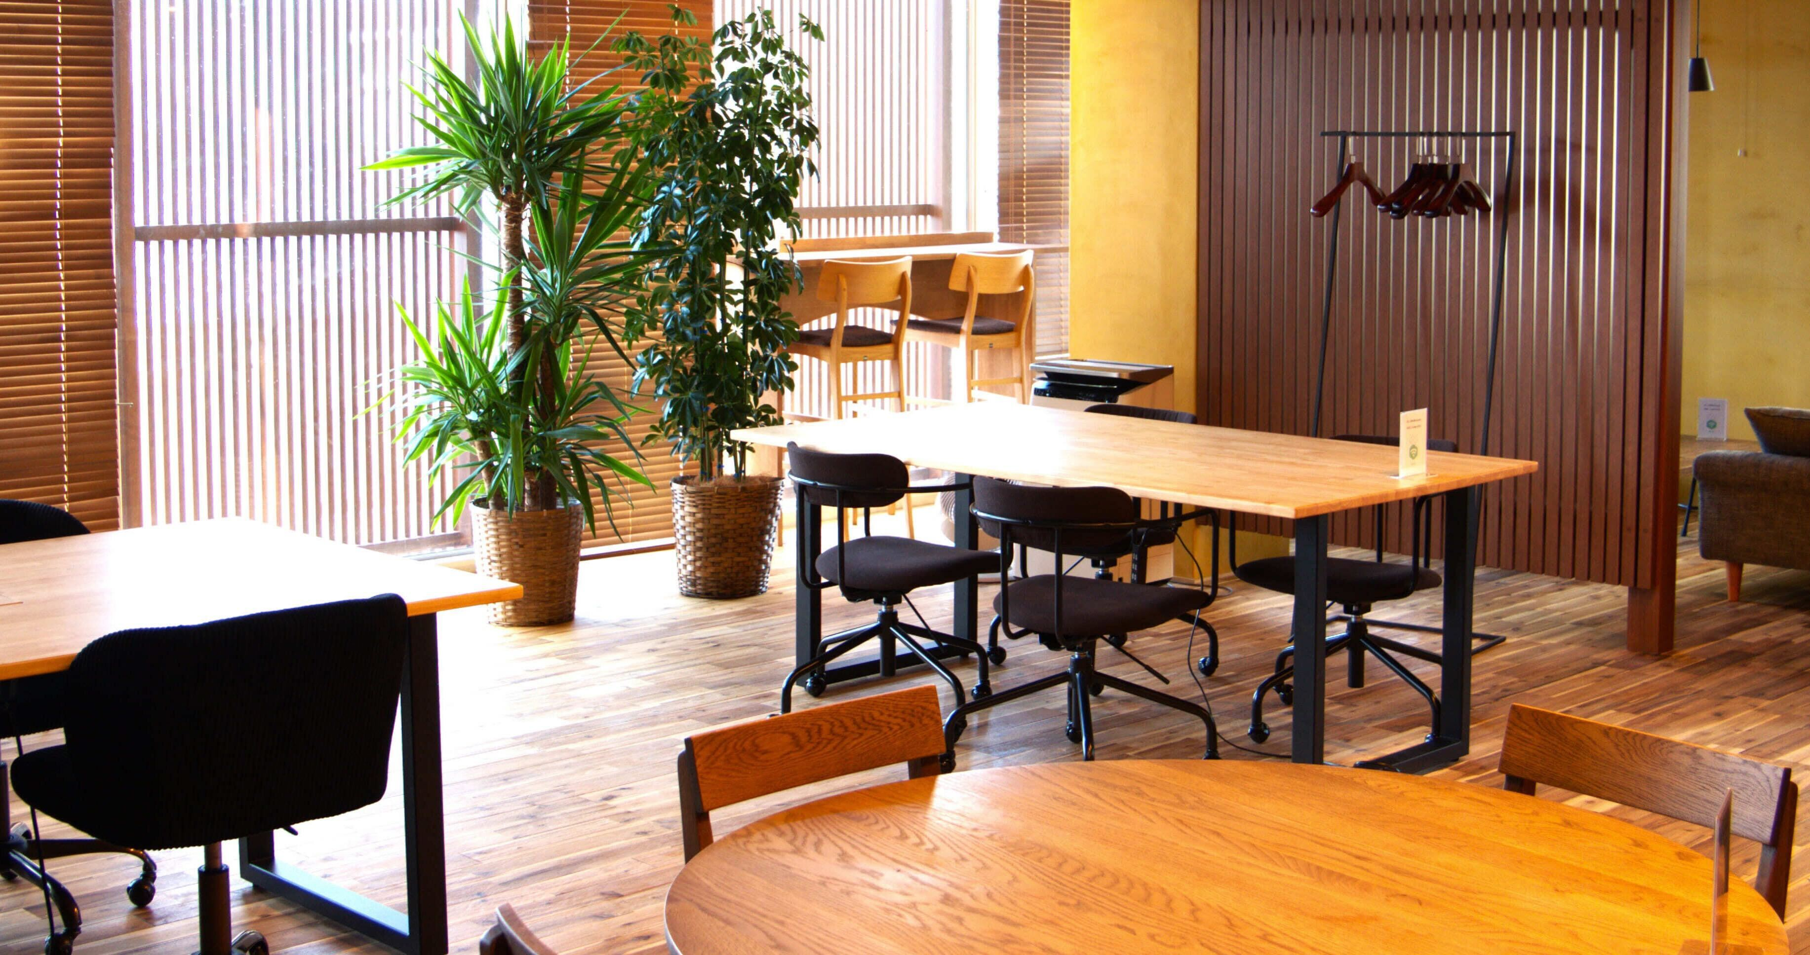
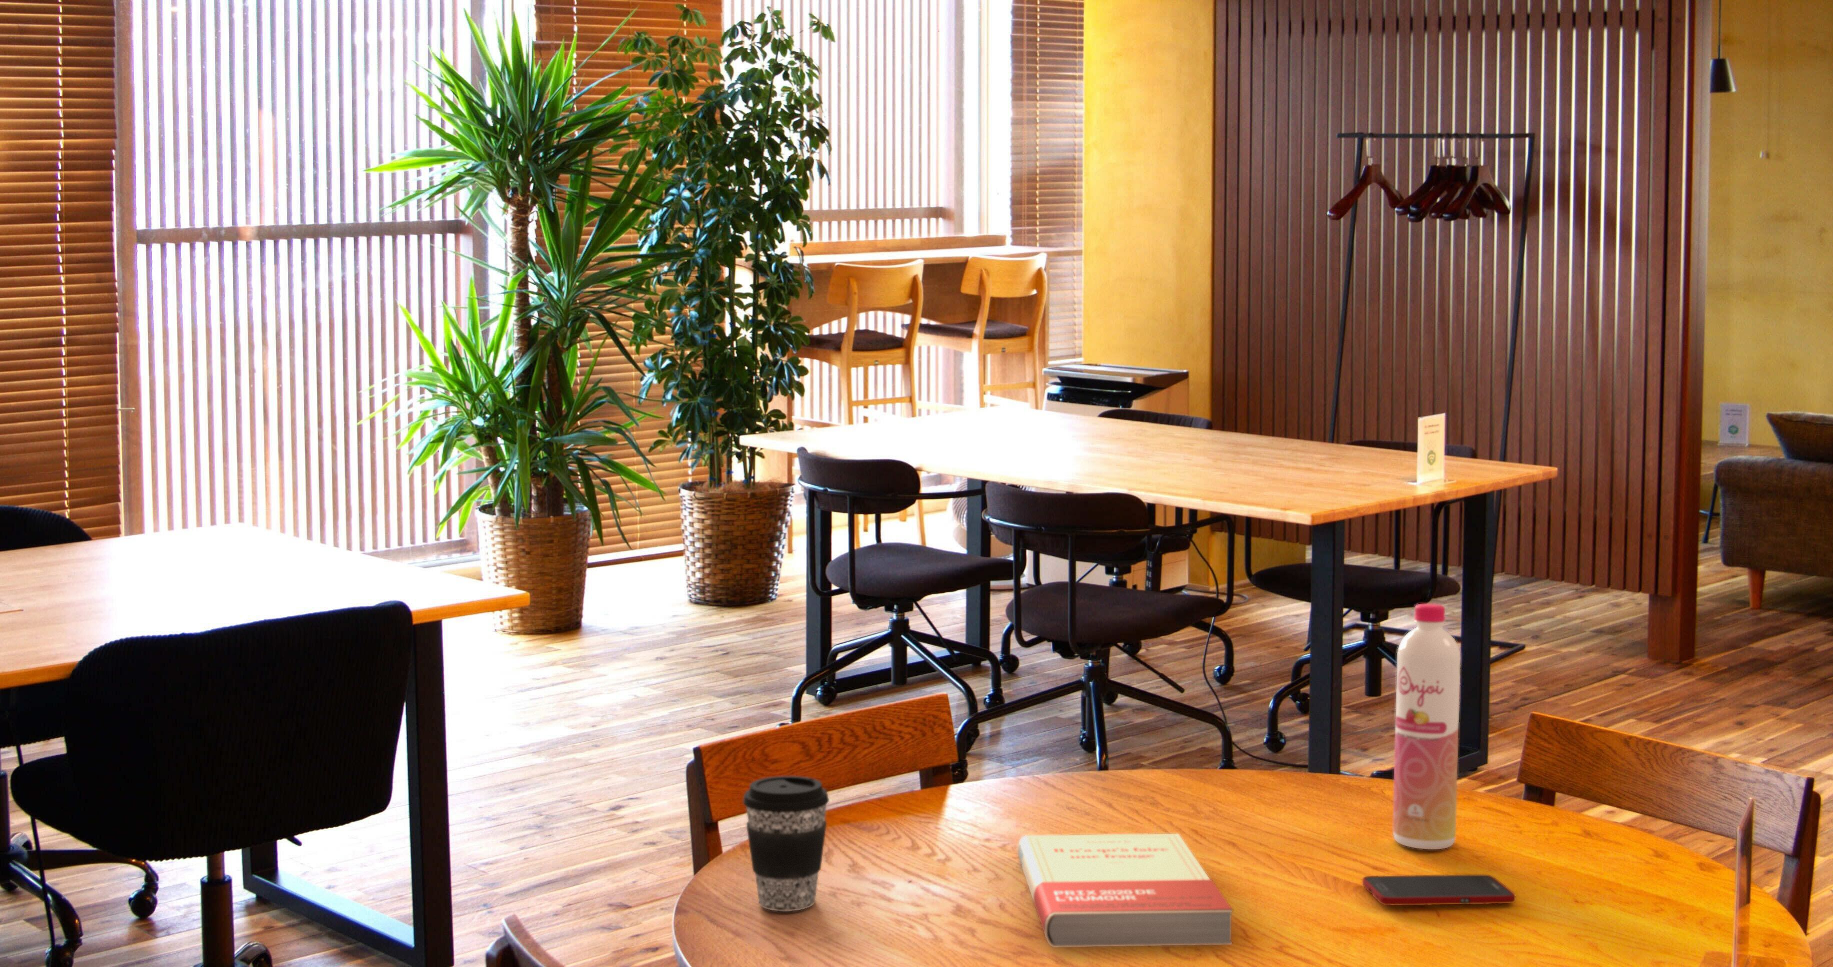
+ coffee cup (786, 843)
+ cell phone (1438, 891)
+ beverage bottle (1427, 723)
+ book (1117, 886)
